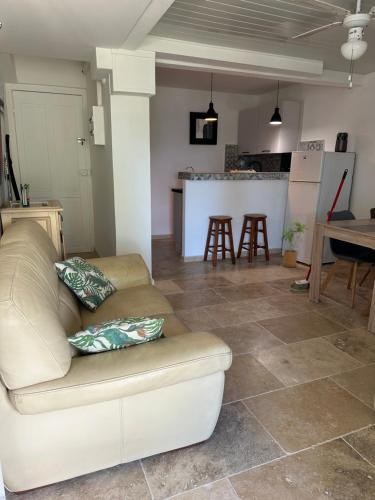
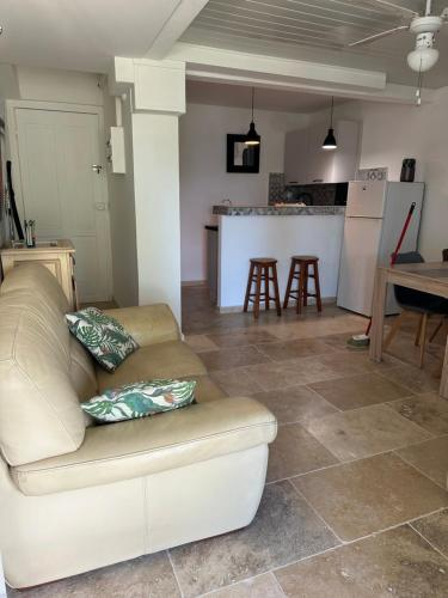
- house plant (291, 244)
